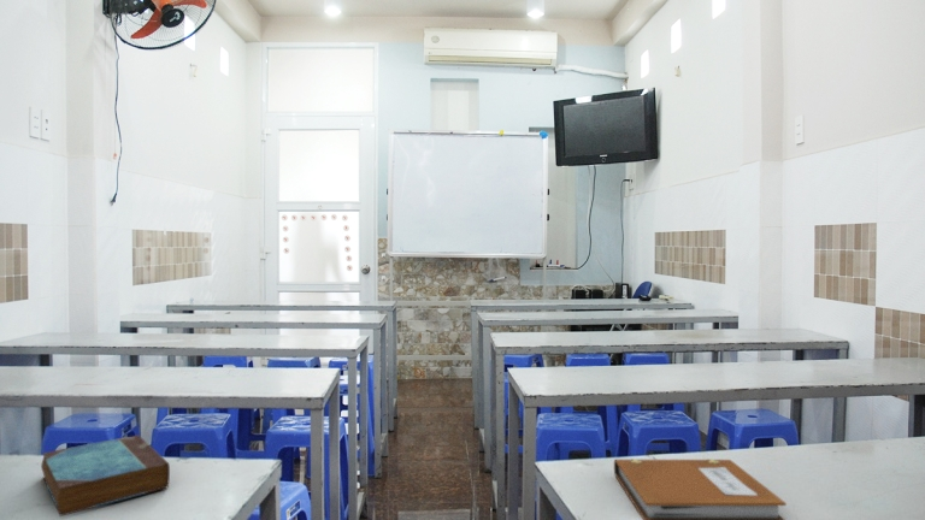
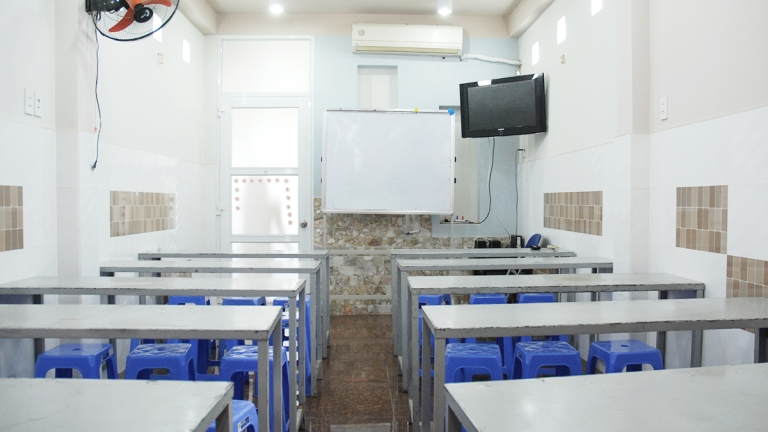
- notebook (694, 486)
- book (104, 469)
